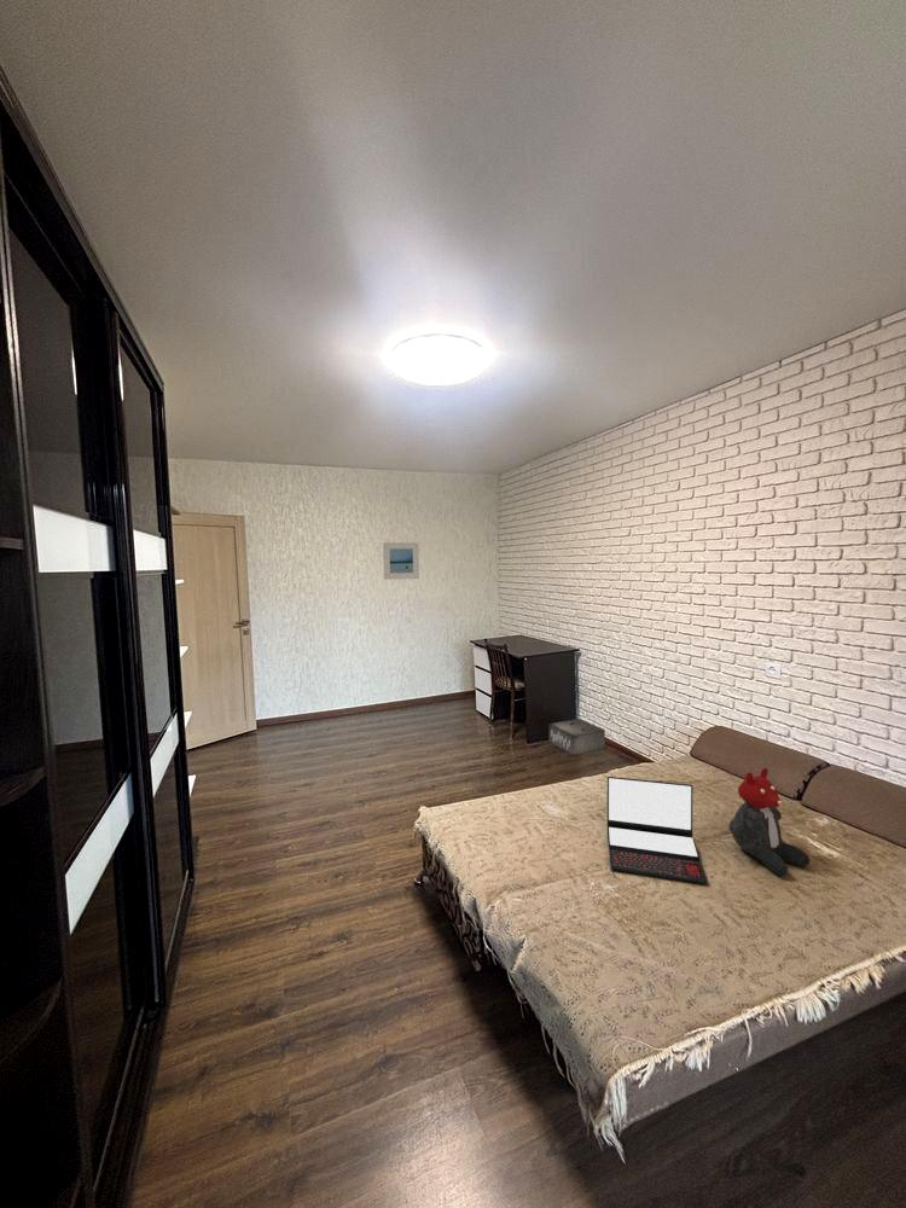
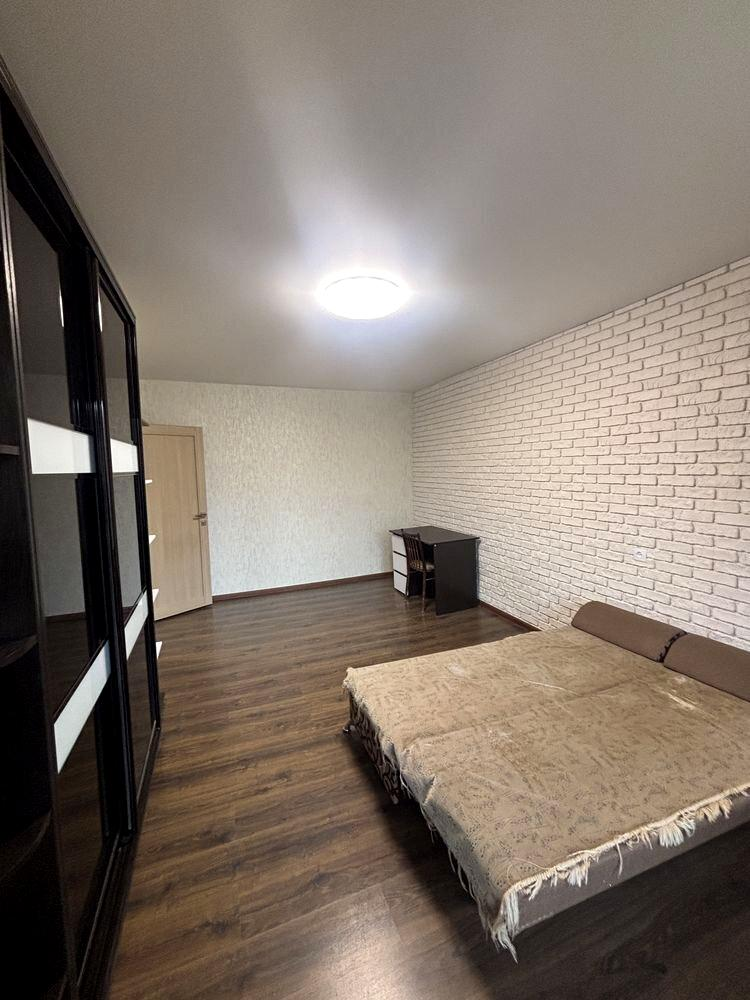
- laptop (652, 825)
- teddy bear (768, 817)
- speaker (575, 734)
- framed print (401, 561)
